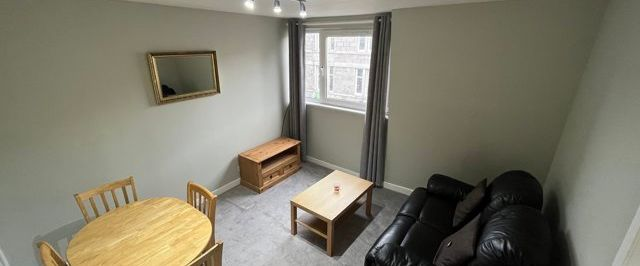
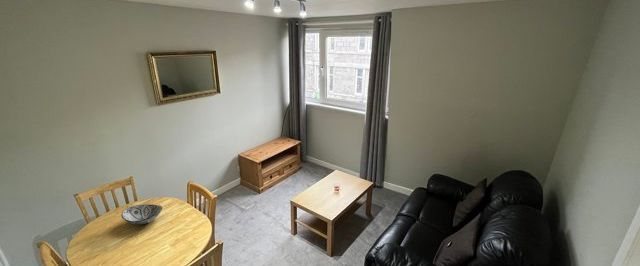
+ decorative bowl (143, 215)
